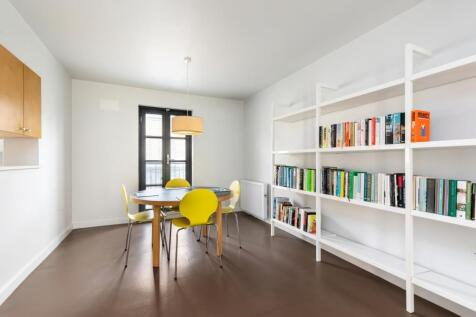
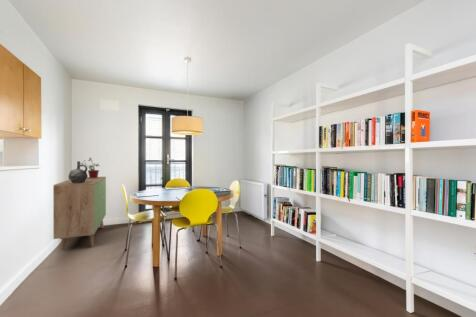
+ vessel (78, 172)
+ potted plant (89, 167)
+ sideboard (85, 208)
